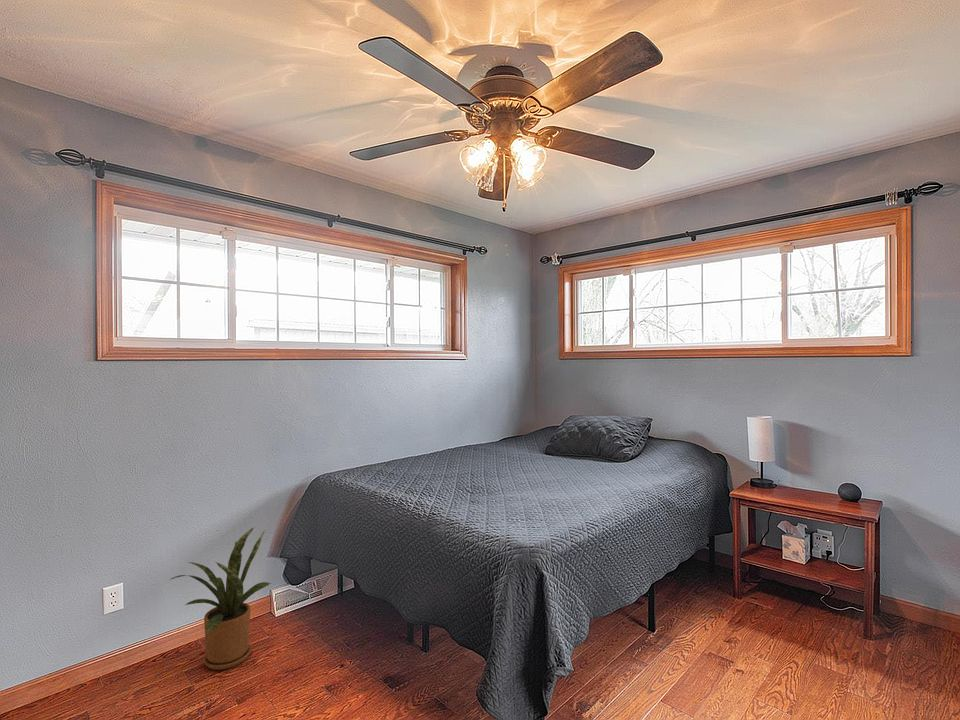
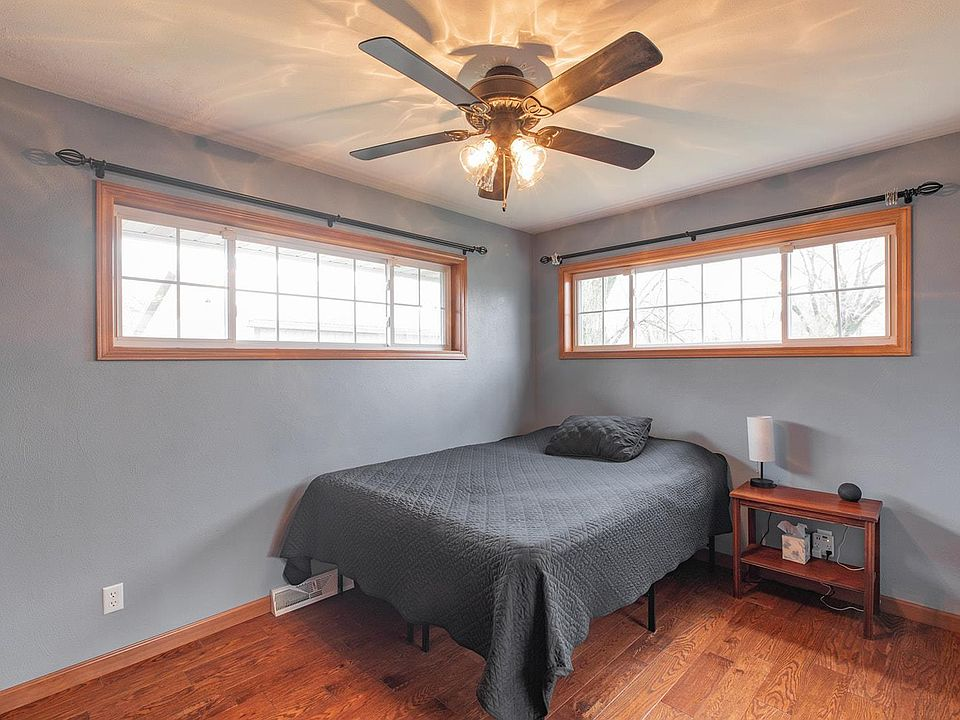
- house plant (222, 598)
